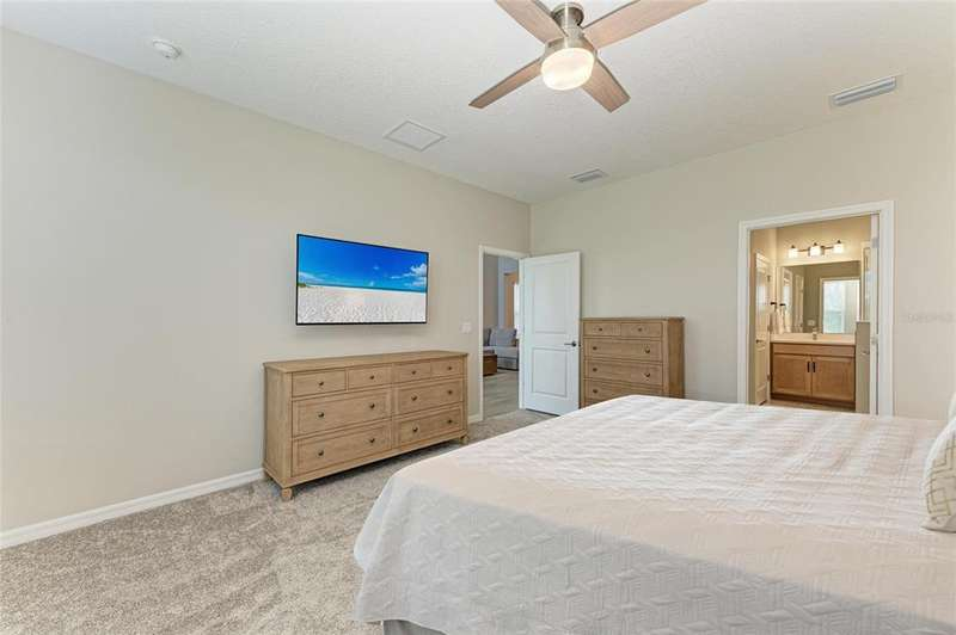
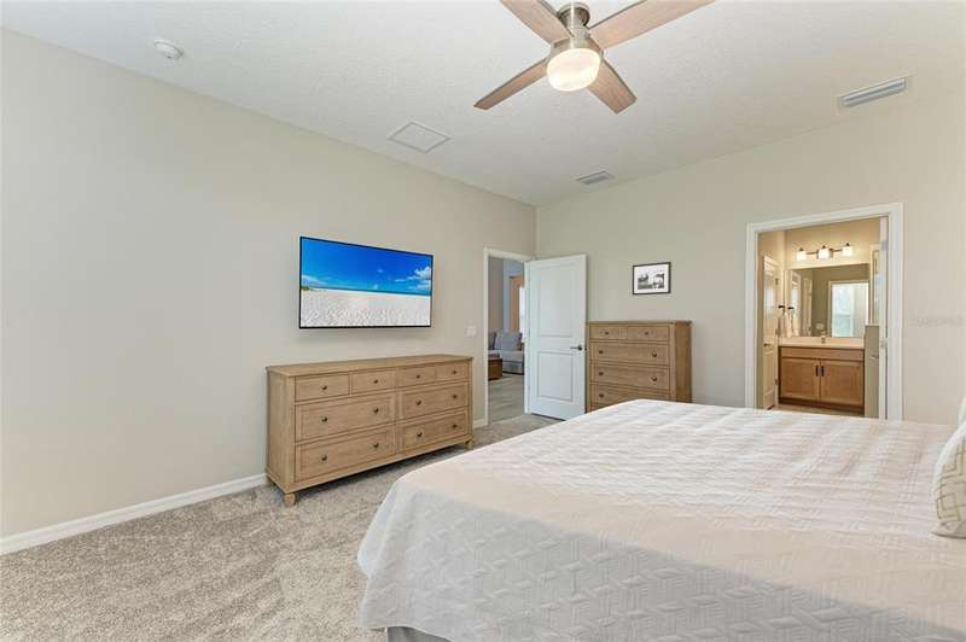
+ picture frame (651, 279)
